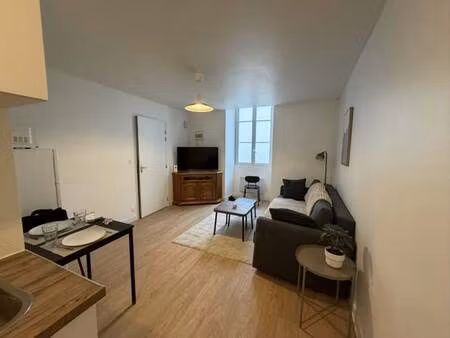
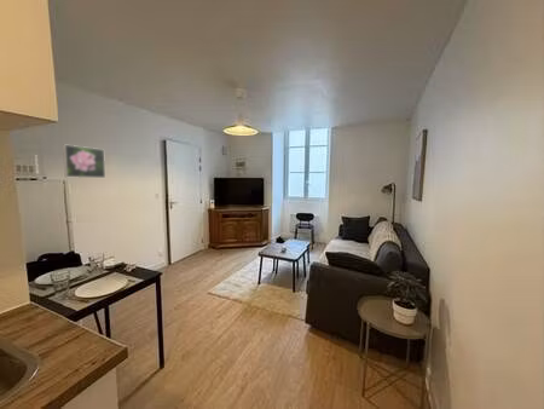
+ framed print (85, 162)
